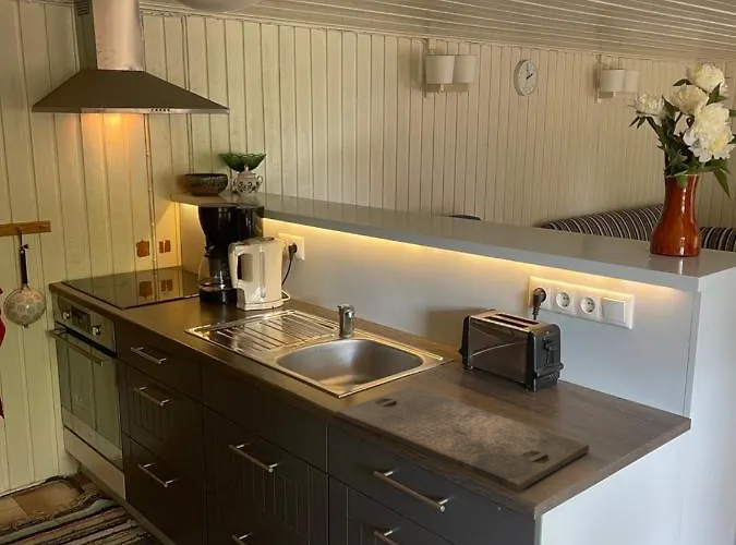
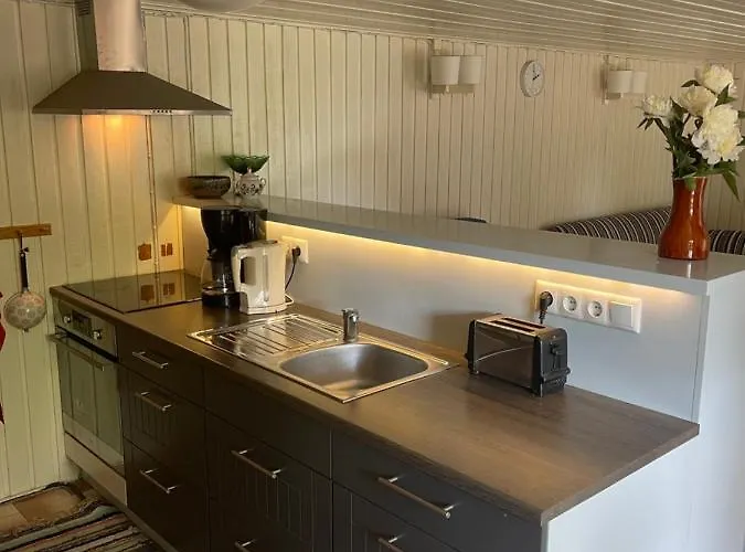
- cutting board (455, 429)
